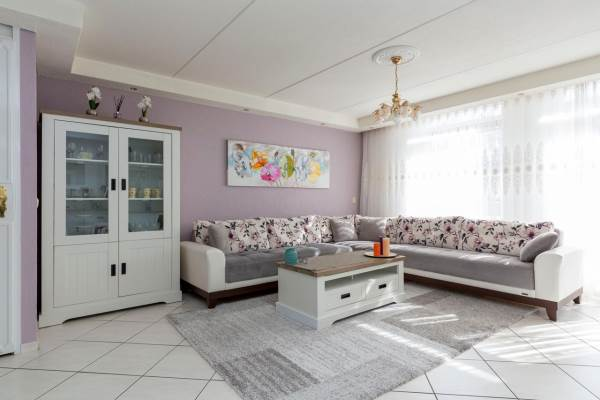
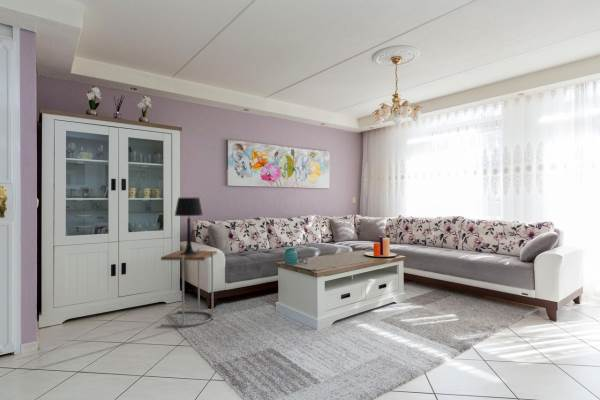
+ table lamp (188, 225)
+ side table (198, 285)
